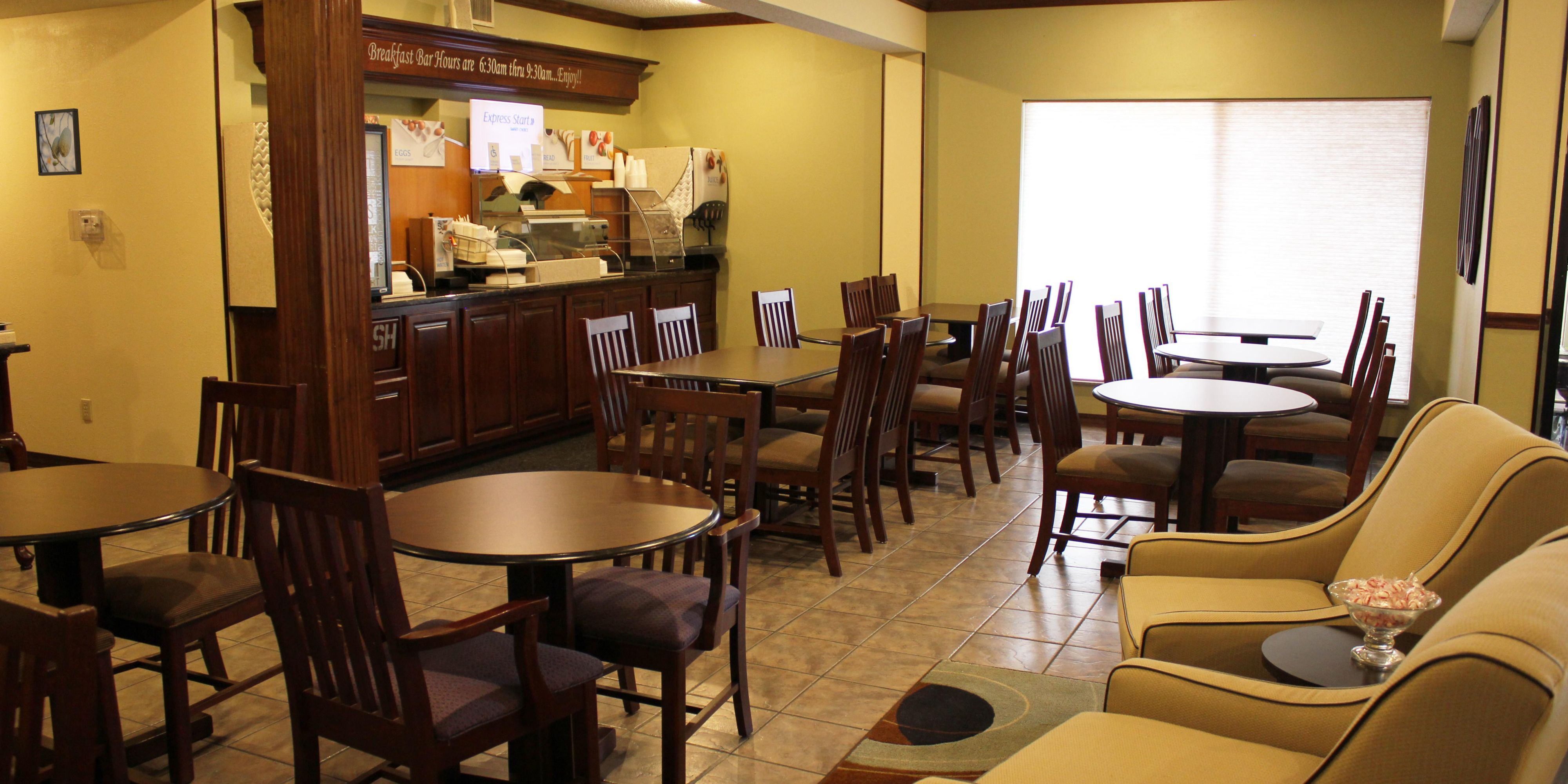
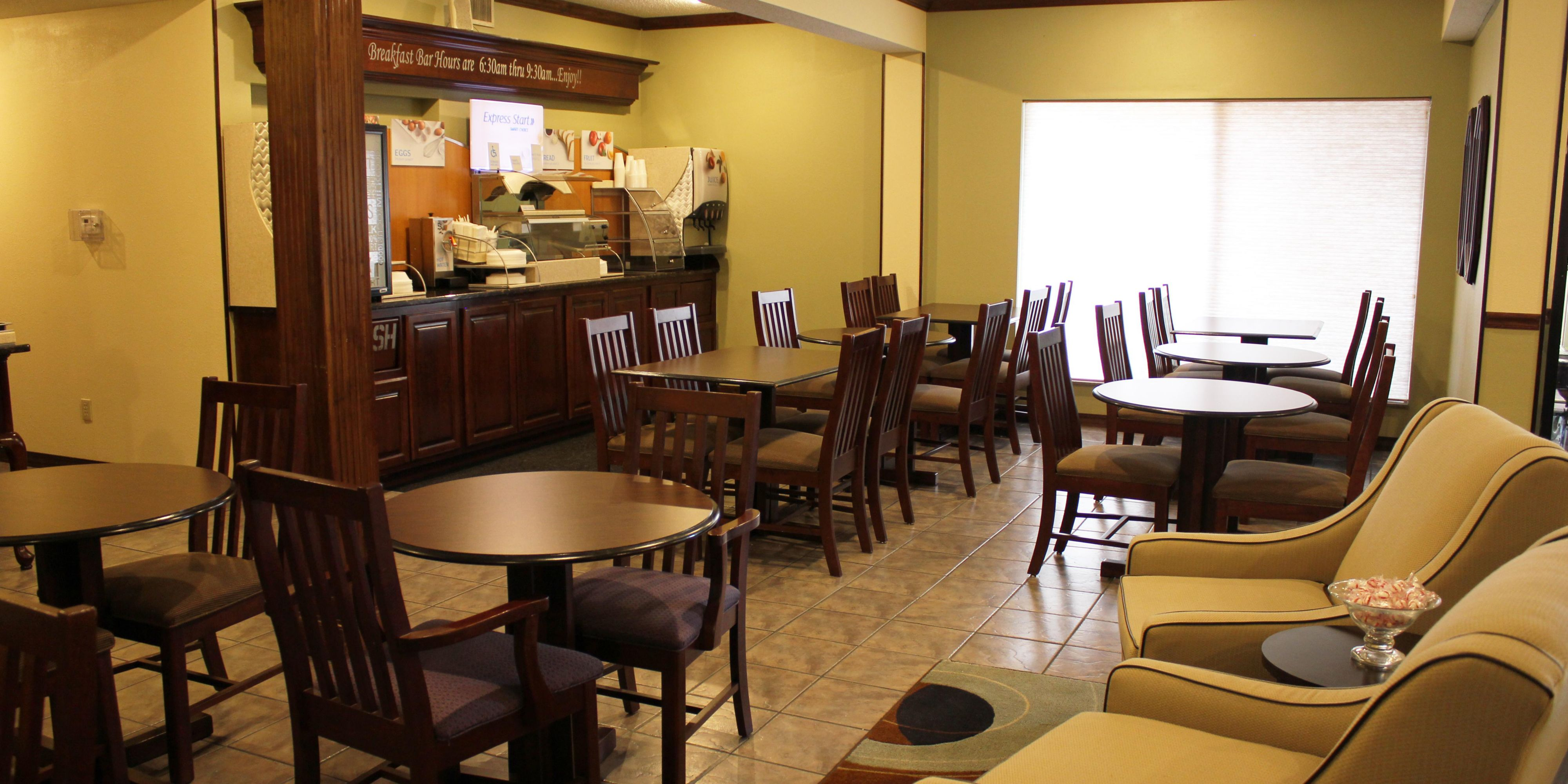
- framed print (58, 143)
